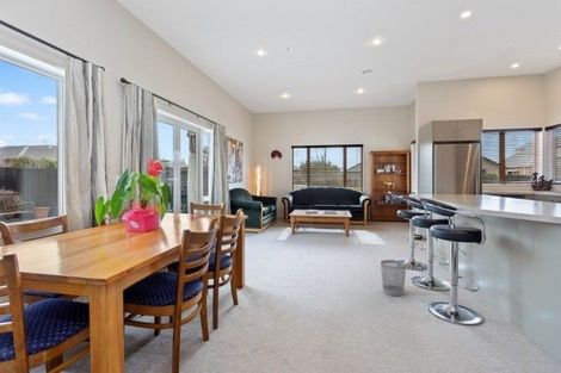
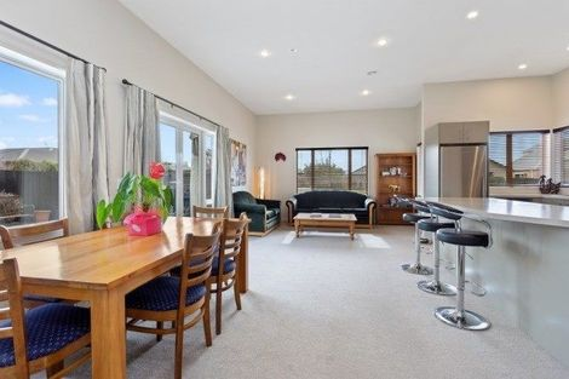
- wastebasket (393, 276)
